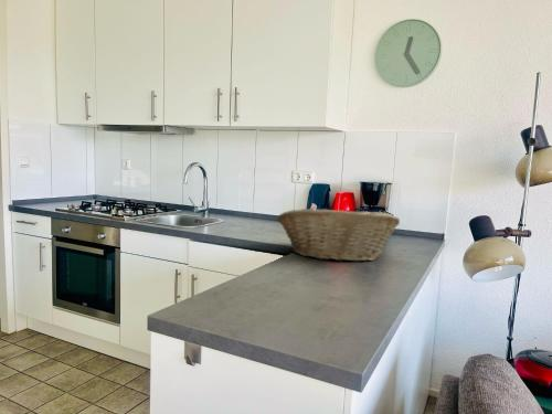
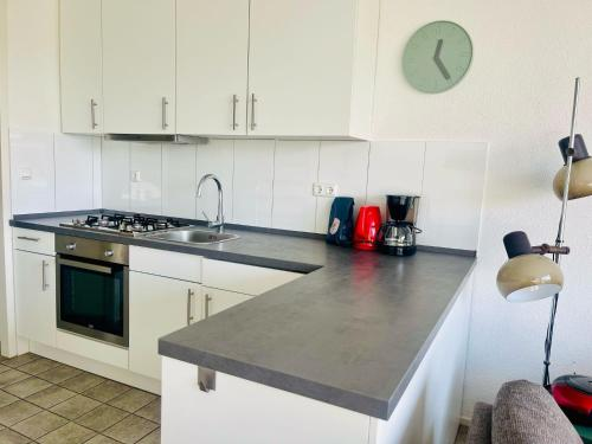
- fruit basket (337, 230)
